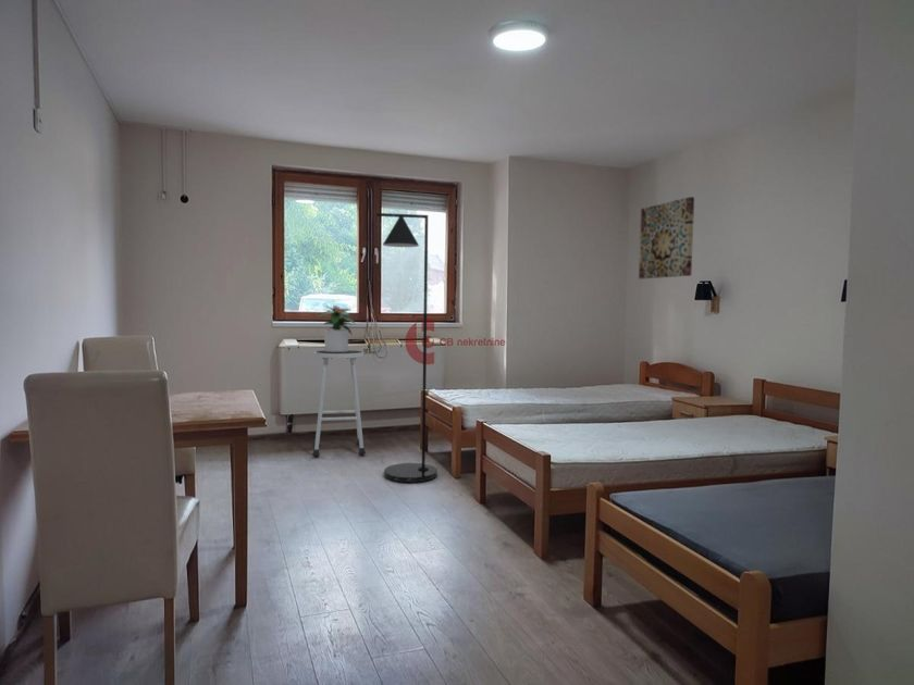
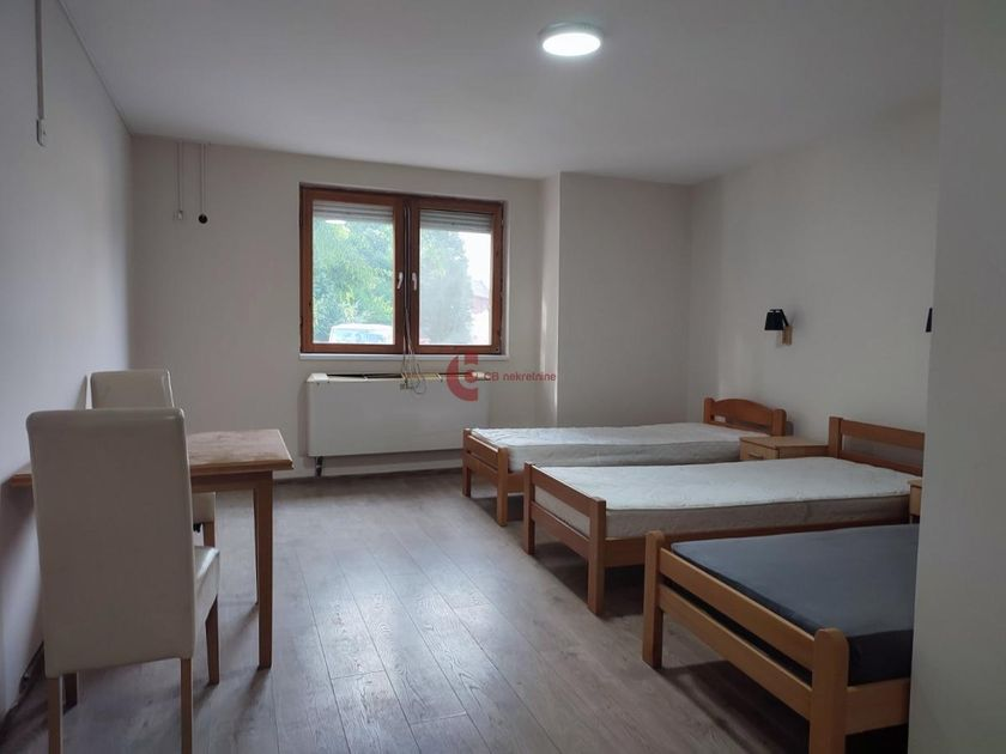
- potted plant (337, 328)
- floor lamp (423, 346)
- stool (338, 411)
- wall art (665, 240)
